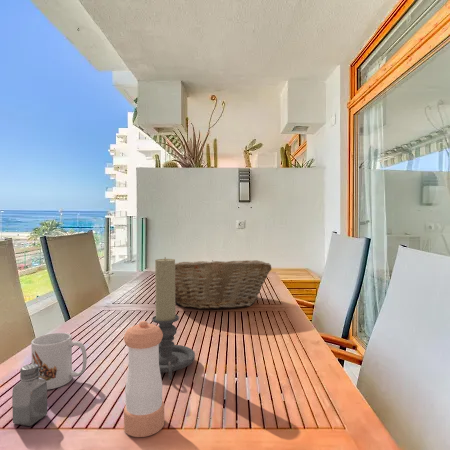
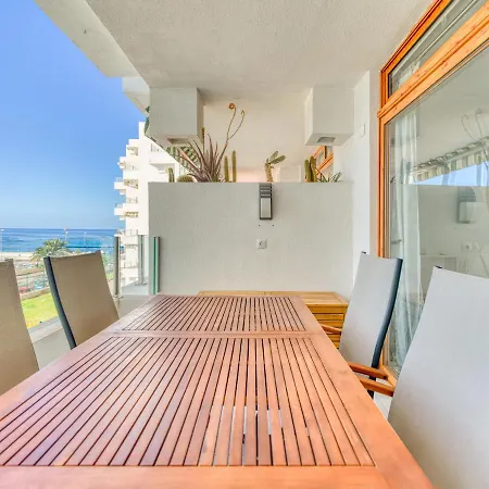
- mug (60, 359)
- fruit basket (215, 279)
- saltshaker (30, 392)
- candle holder (165, 312)
- pepper shaker (143, 373)
